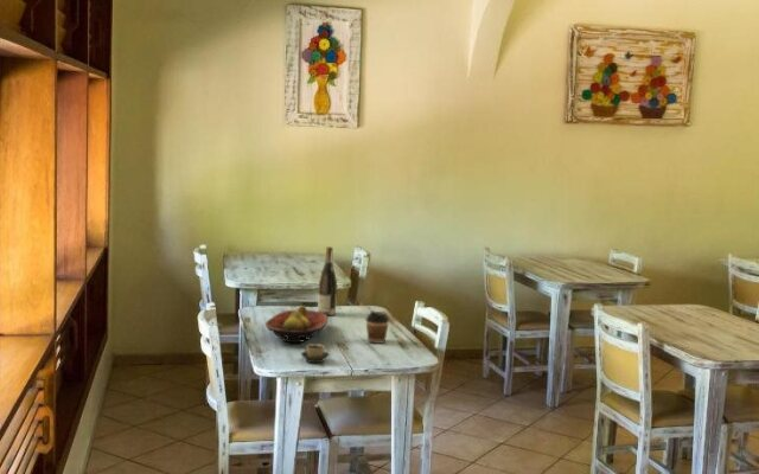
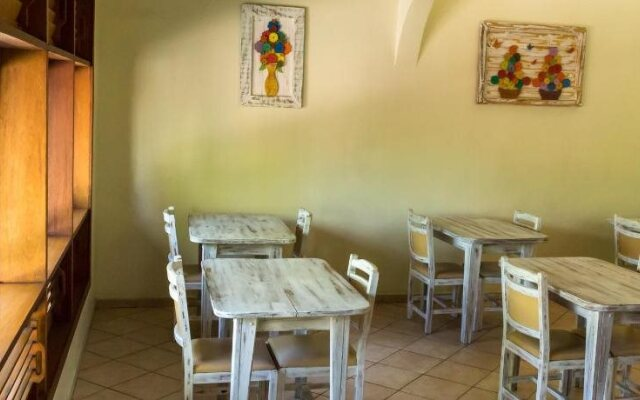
- wine bottle (327, 280)
- coffee cup (377, 326)
- cup (314, 353)
- fruit bowl (296, 321)
